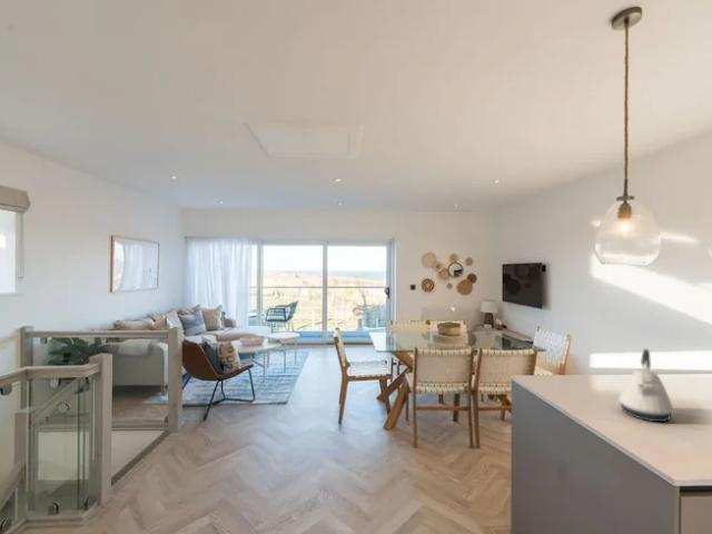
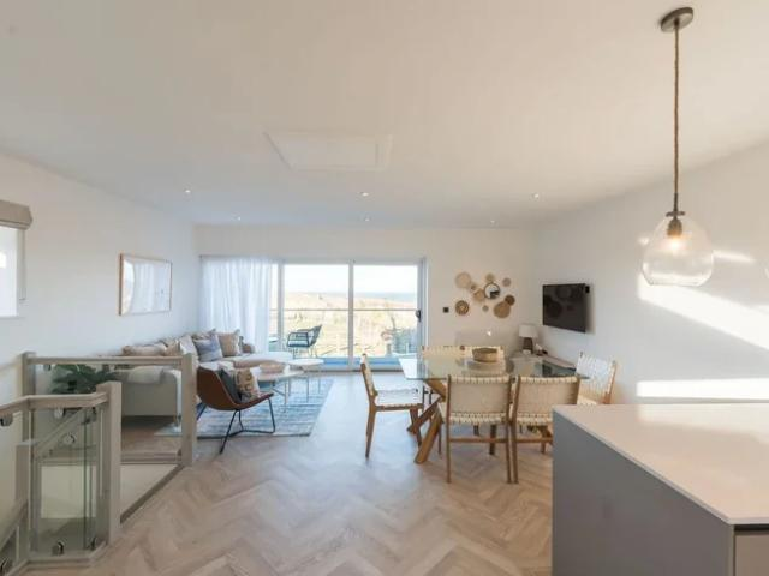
- kettle (644, 382)
